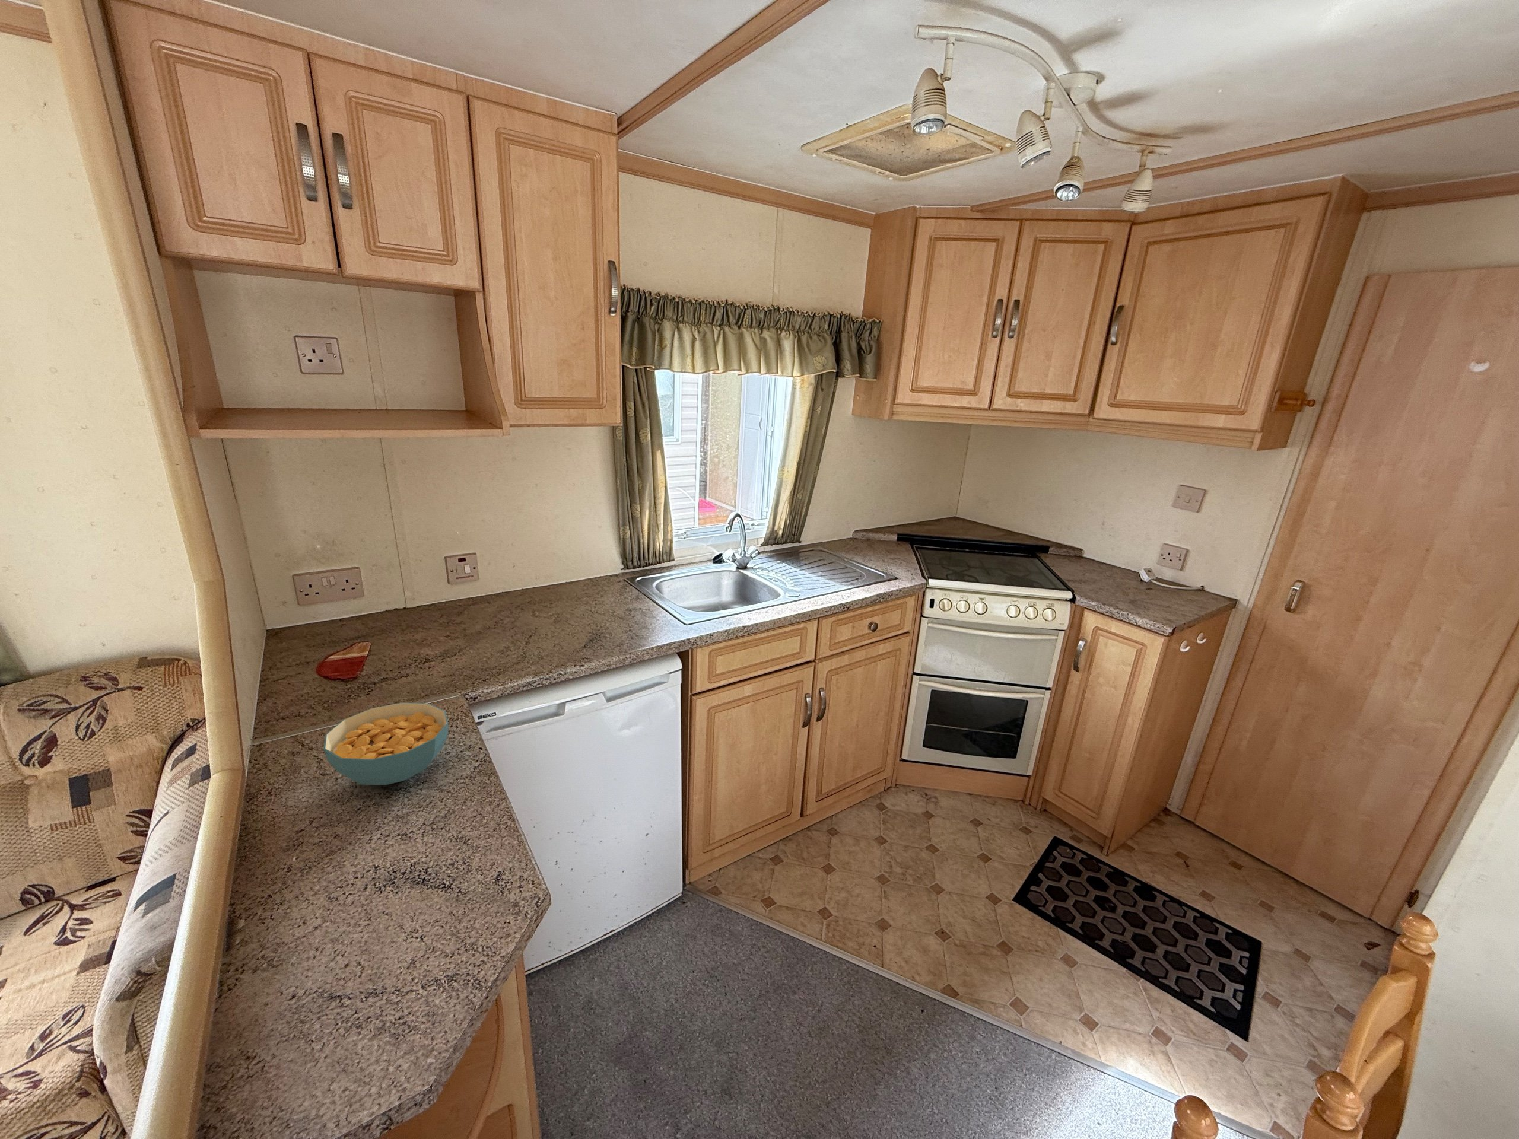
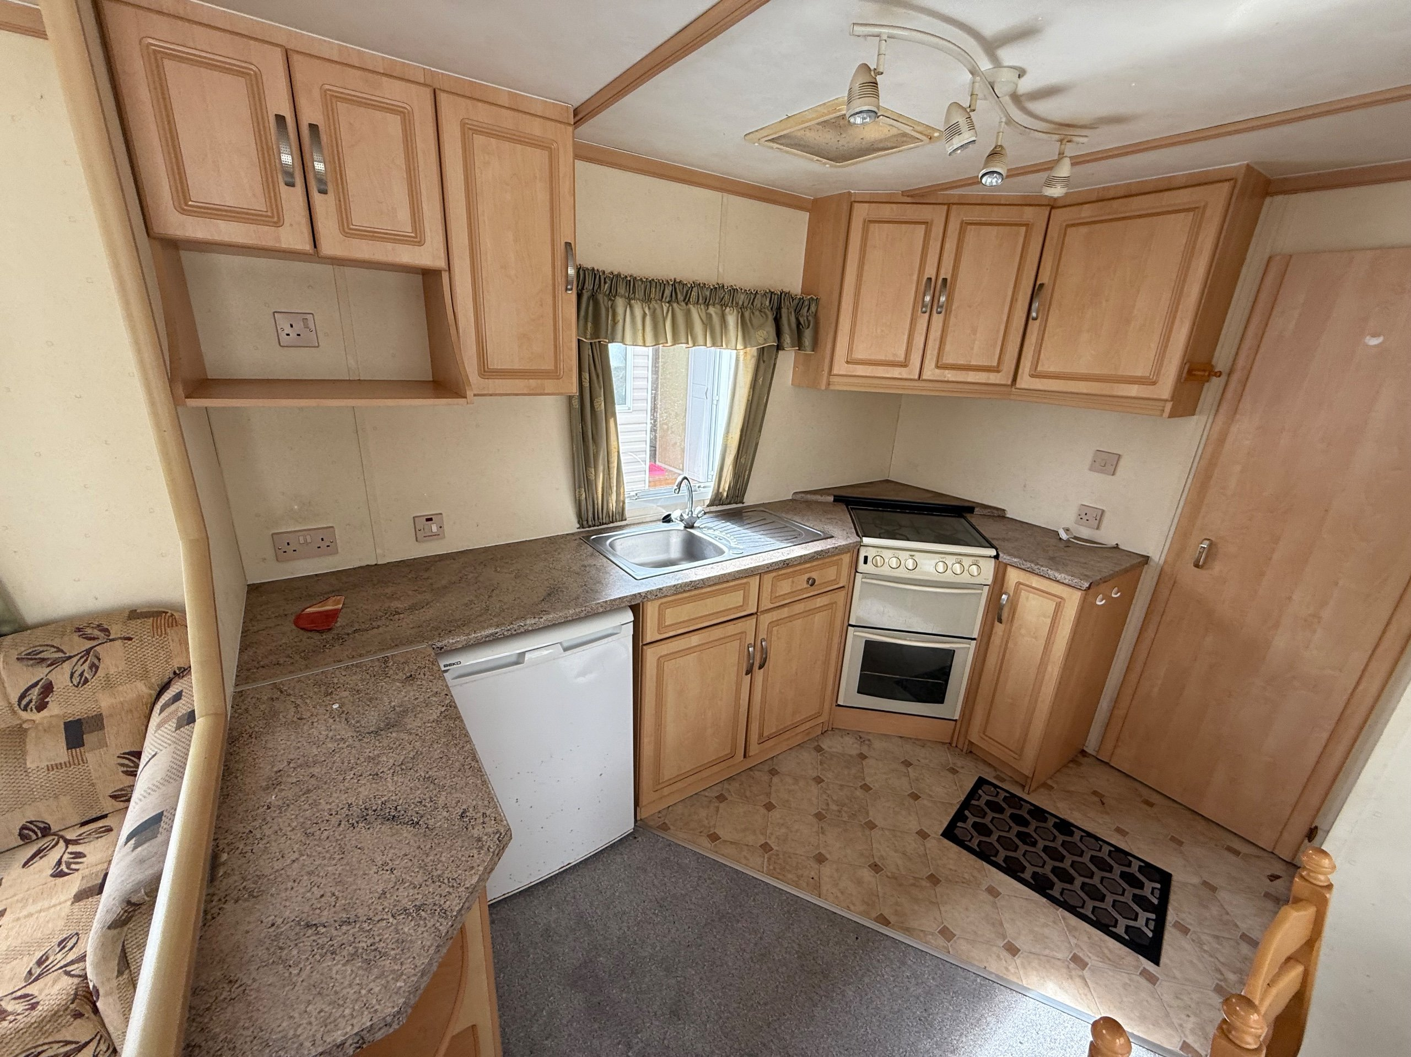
- cereal bowl (391, 751)
